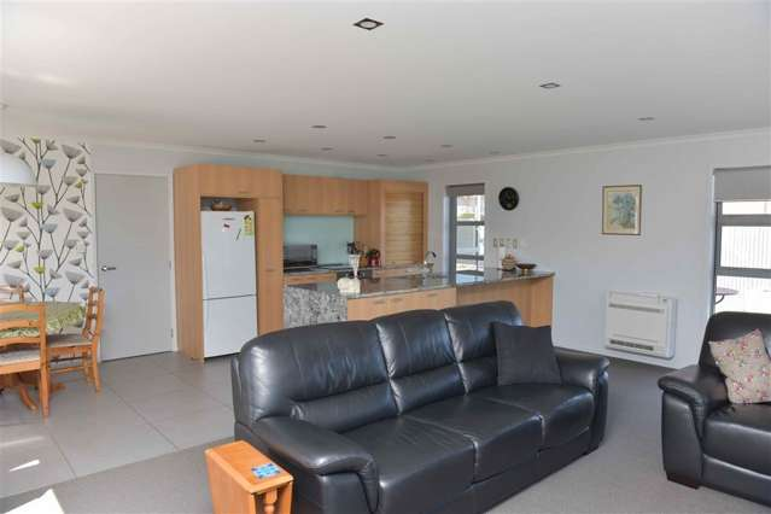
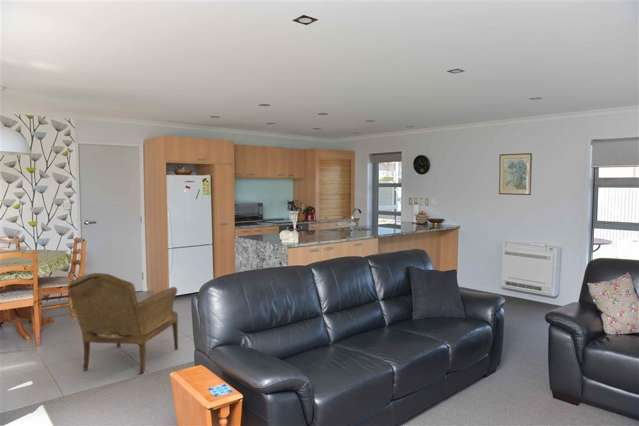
+ armchair (126, 315)
